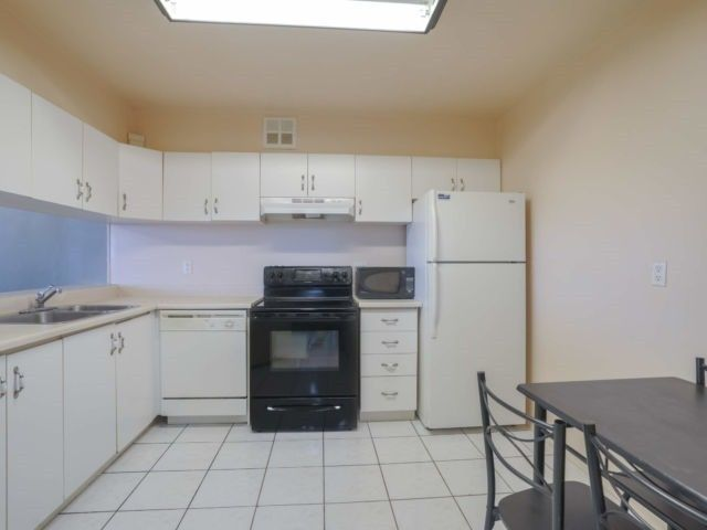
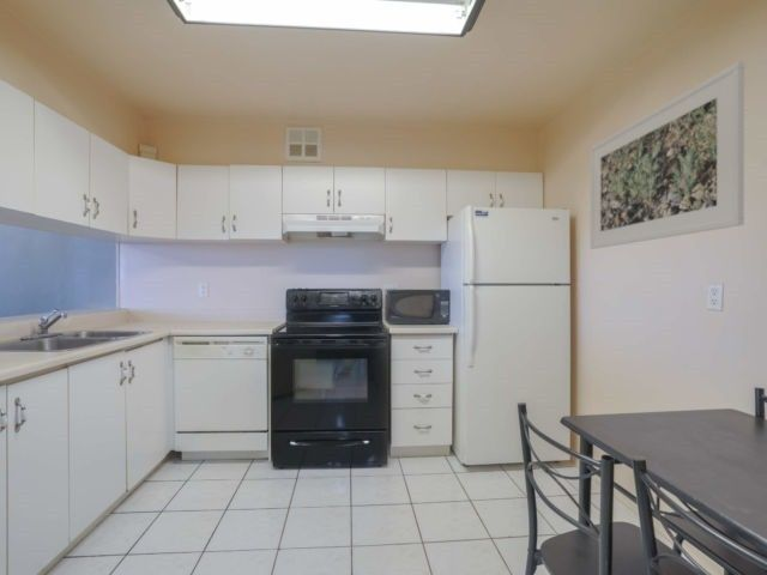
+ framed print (648, 176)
